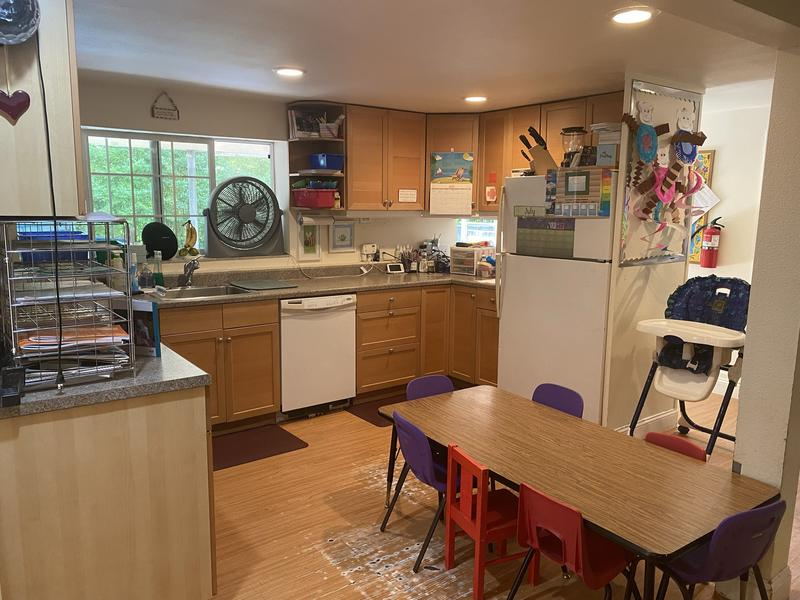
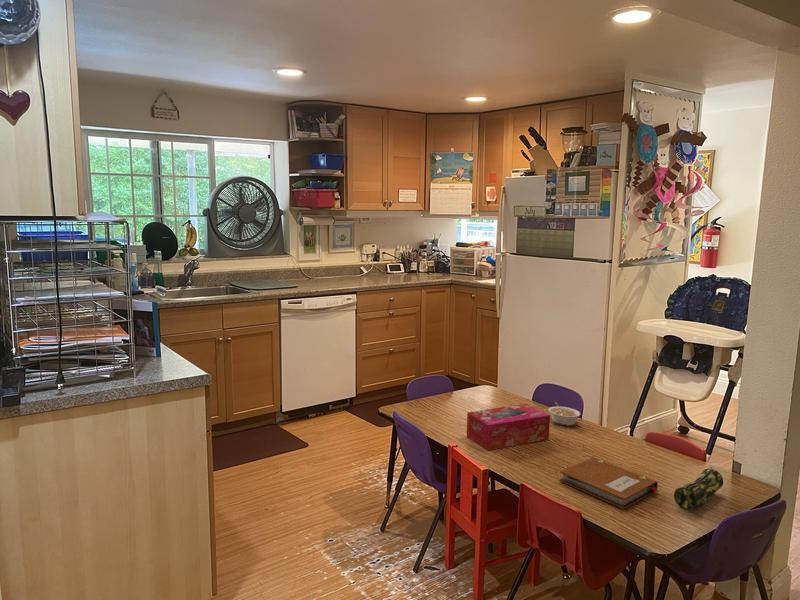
+ pencil case (699, 488)
+ notebook (609, 481)
+ tissue box (508, 425)
+ legume (562, 415)
